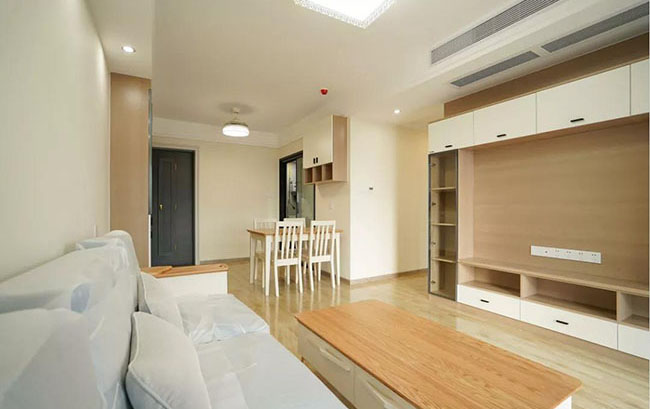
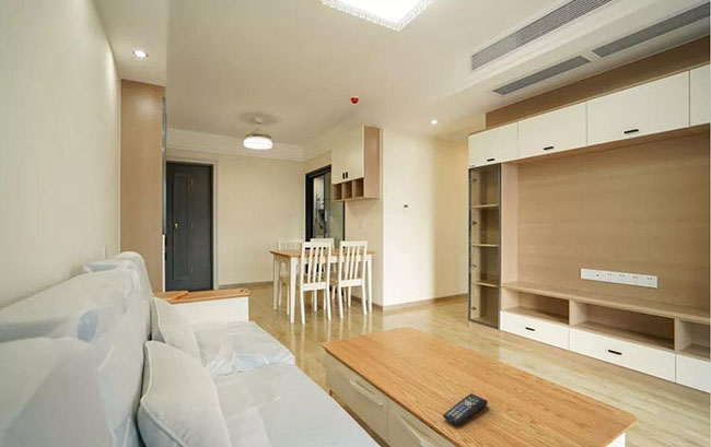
+ remote control (466, 408)
